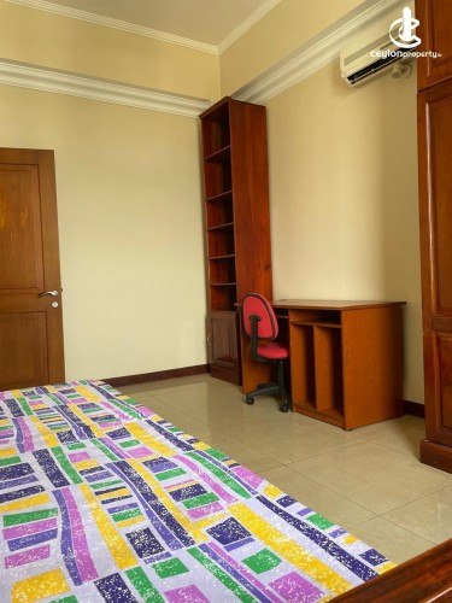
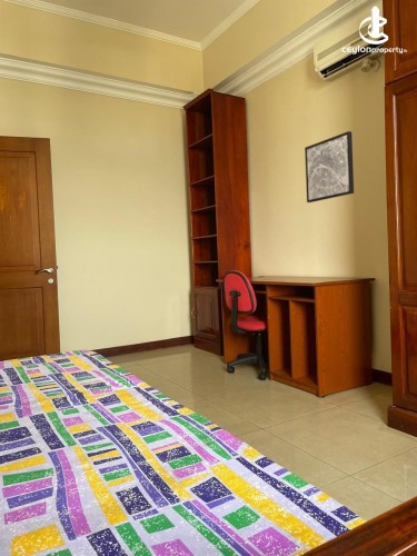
+ wall art (328, 169)
